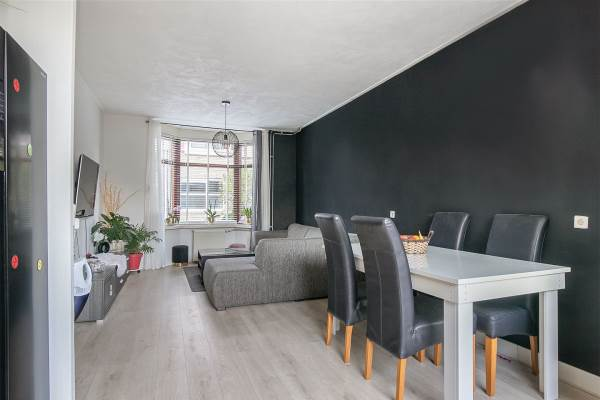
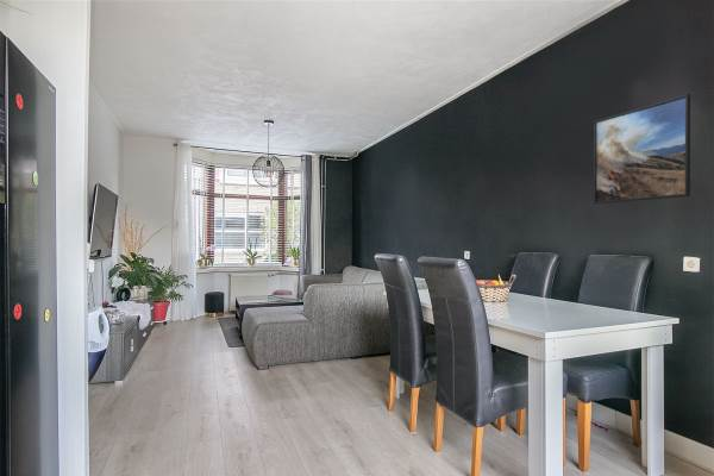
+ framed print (637, 155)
